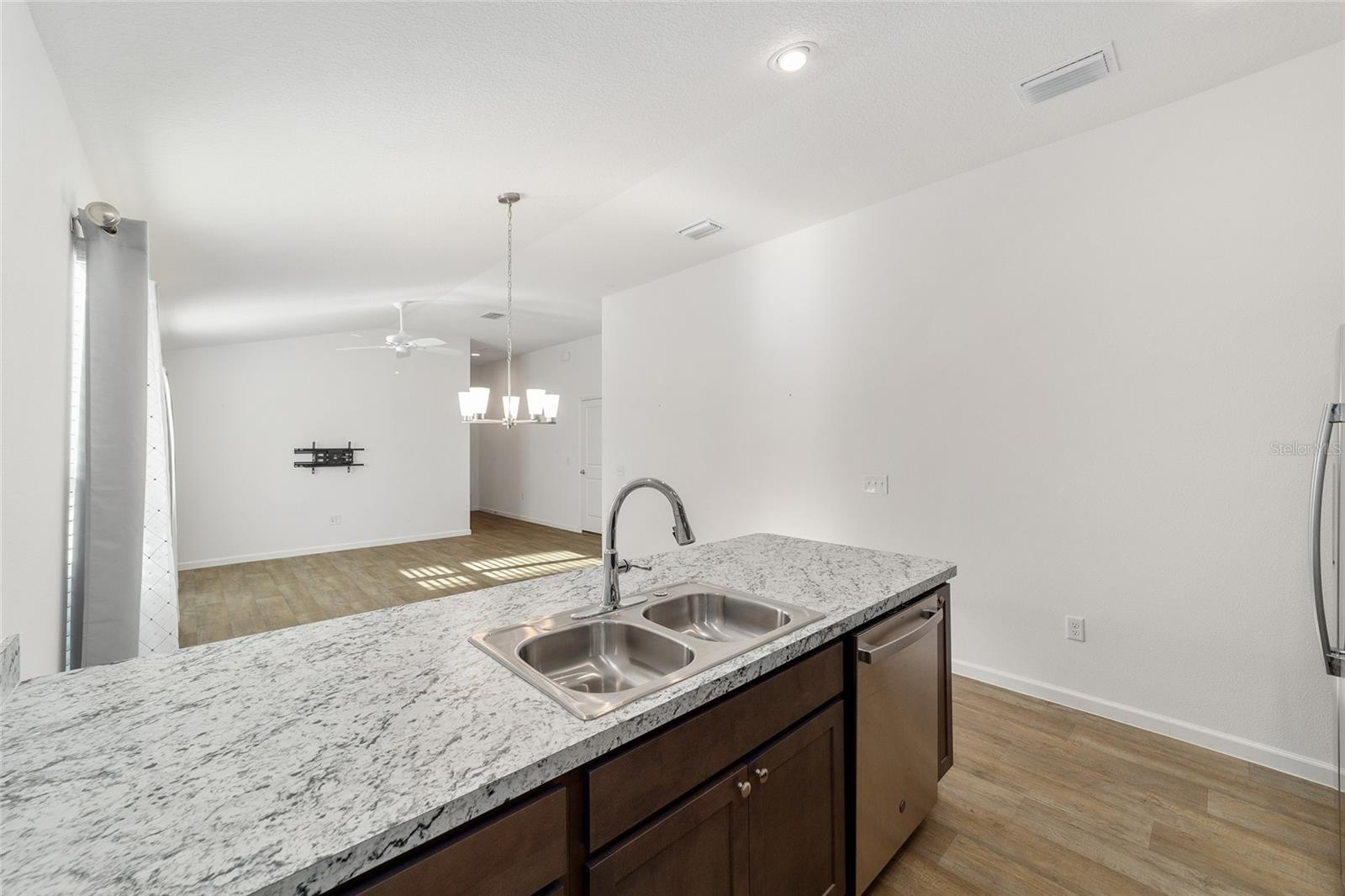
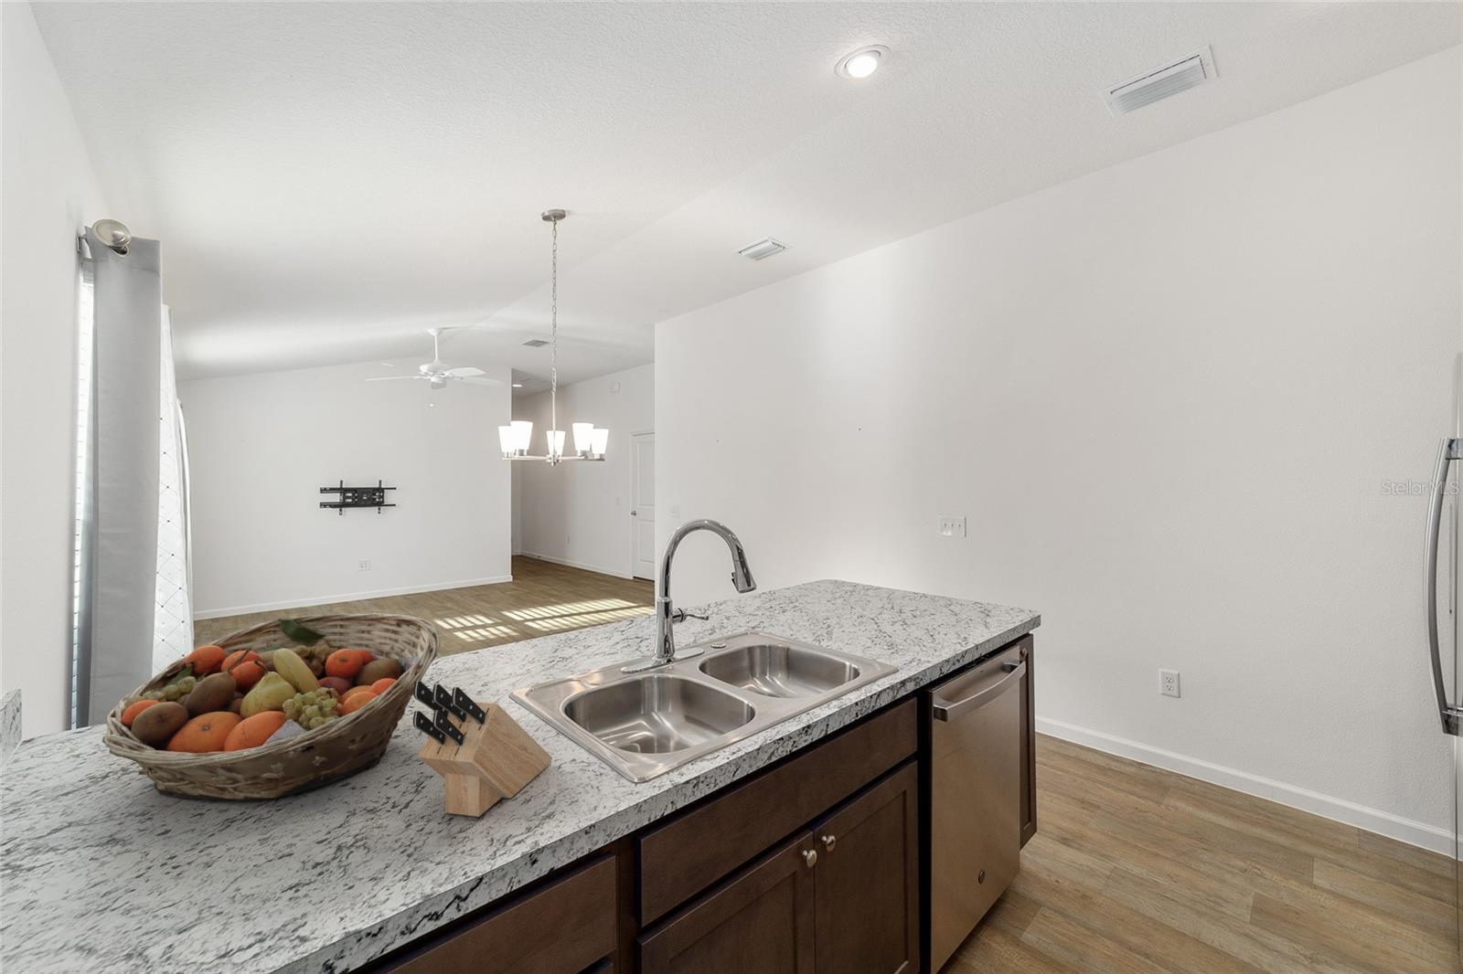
+ knife block (484, 729)
+ fruit basket (288, 695)
